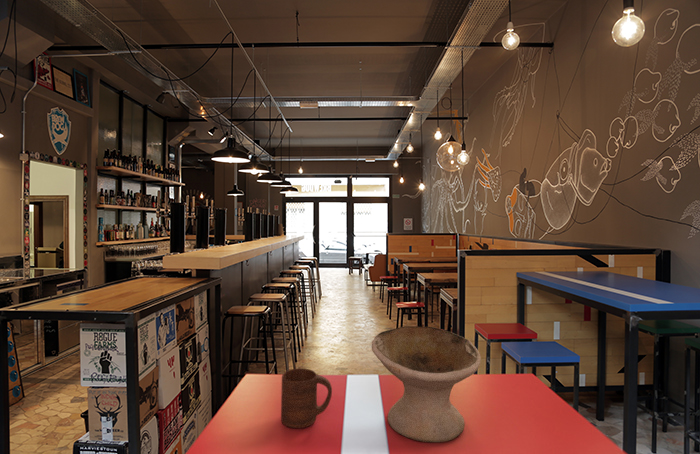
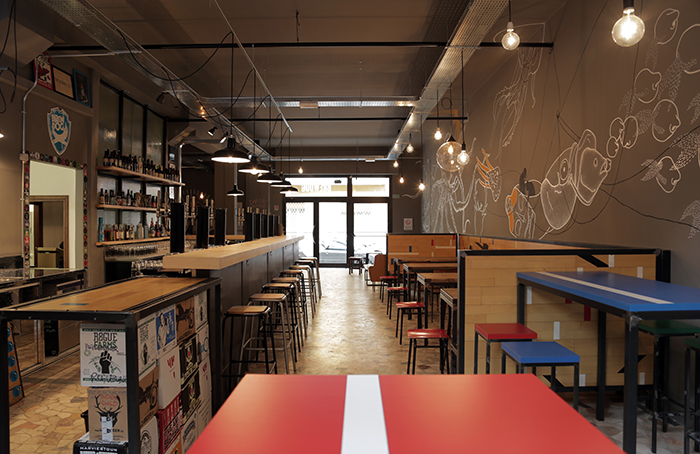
- cup (304, 396)
- bowl (424, 380)
